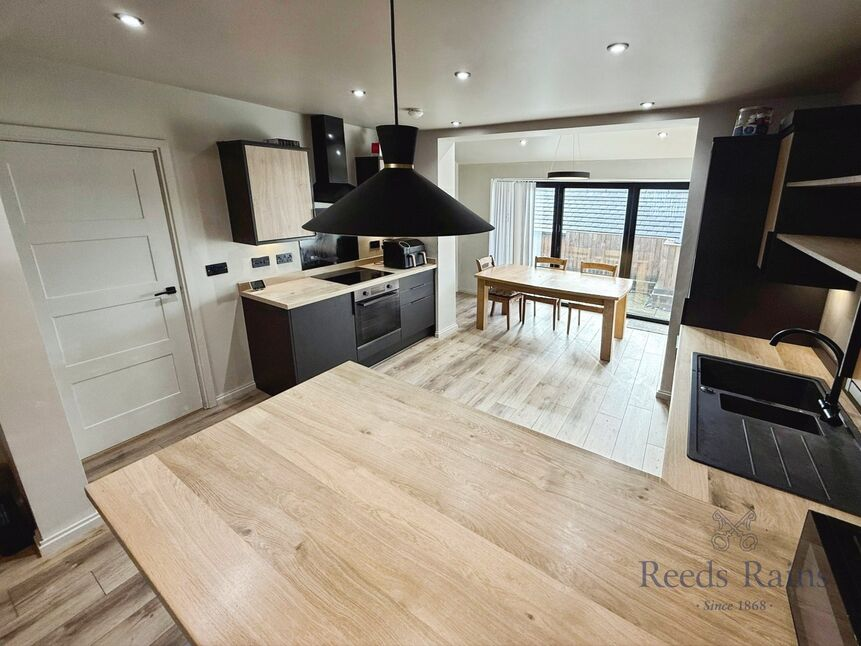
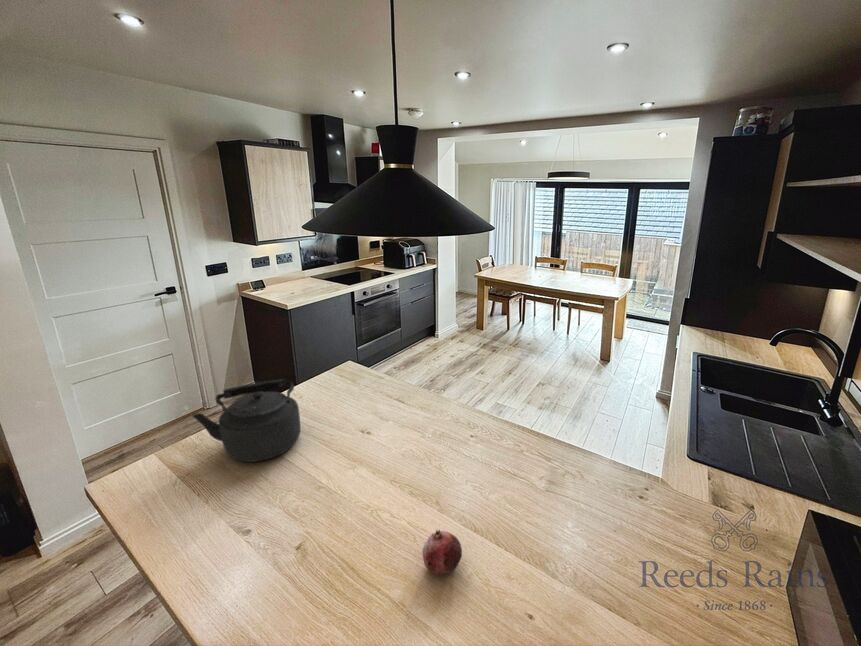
+ kettle (258, 418)
+ fruit (442, 548)
